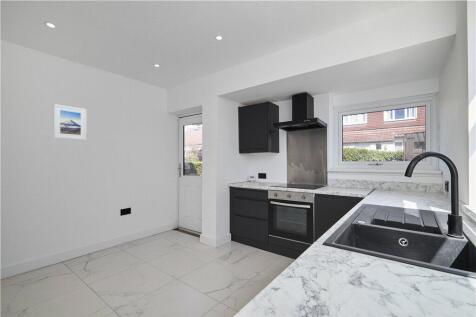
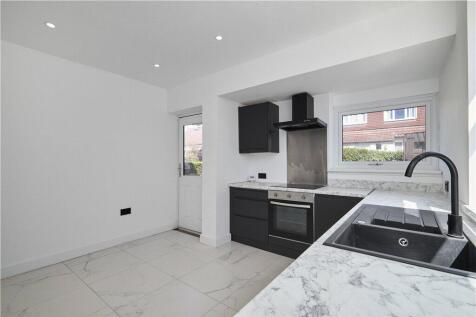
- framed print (70, 122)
